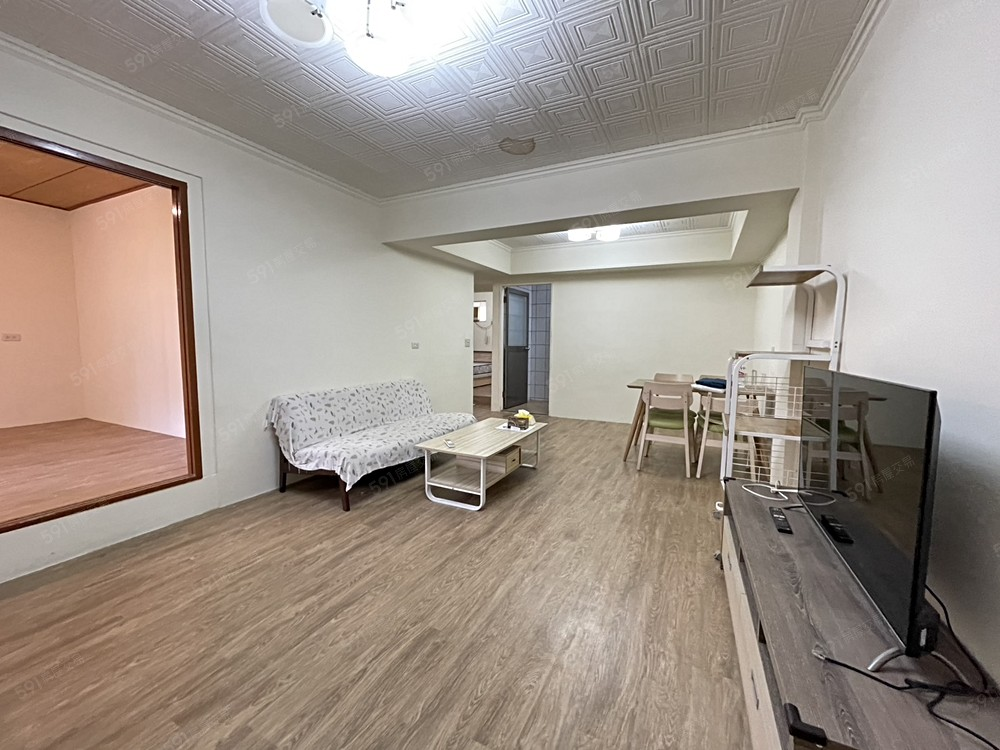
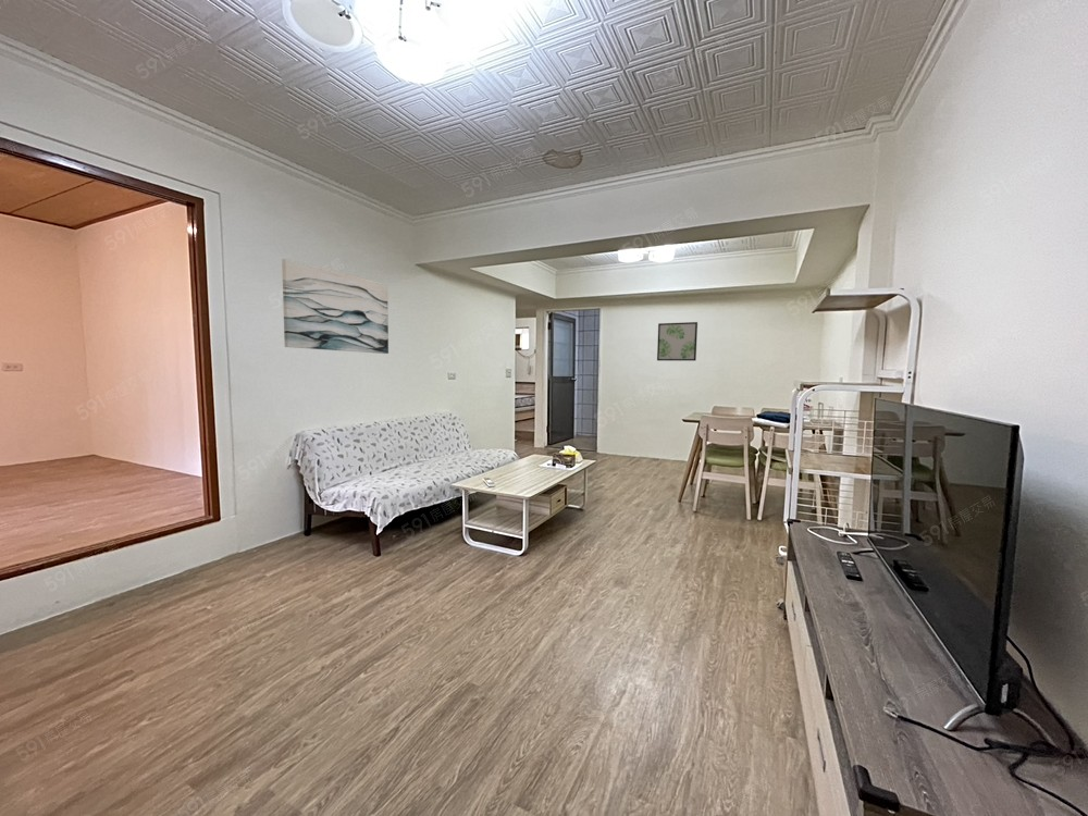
+ wall art (677, 342)
+ wall art (342, 311)
